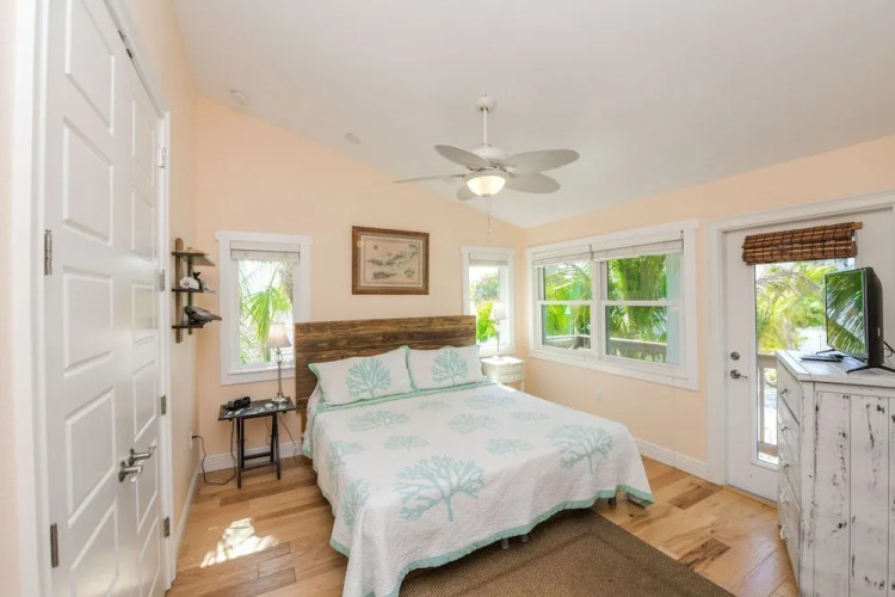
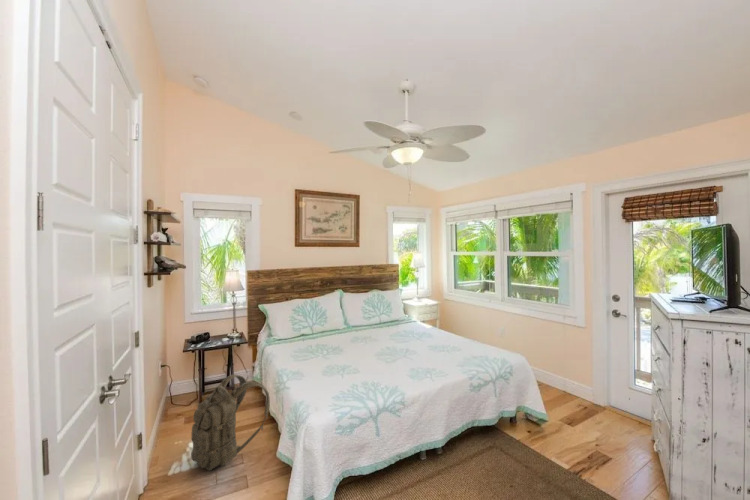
+ backpack (228, 418)
